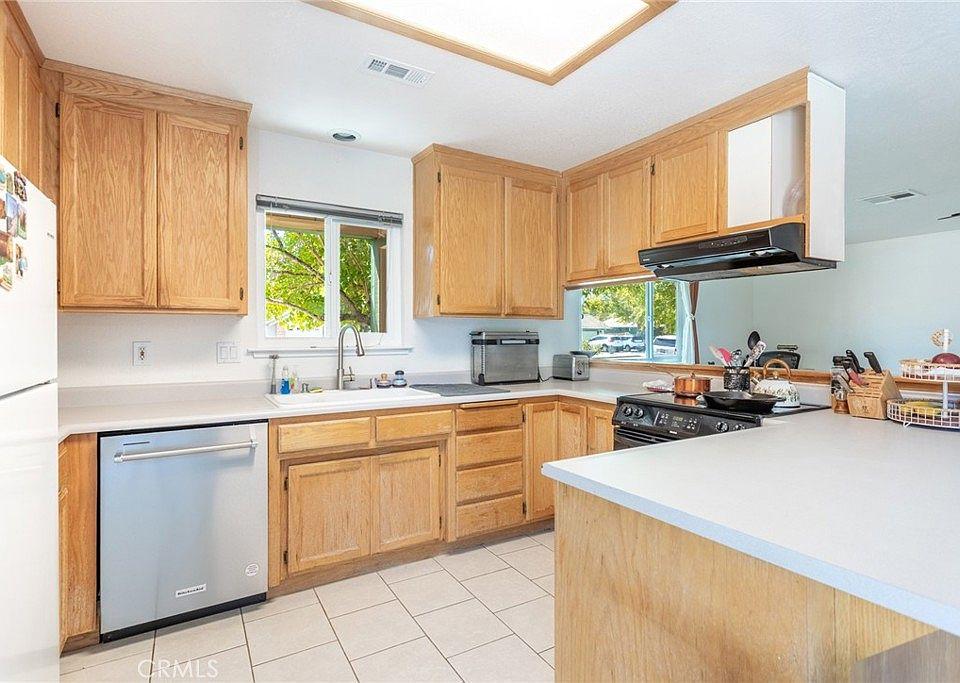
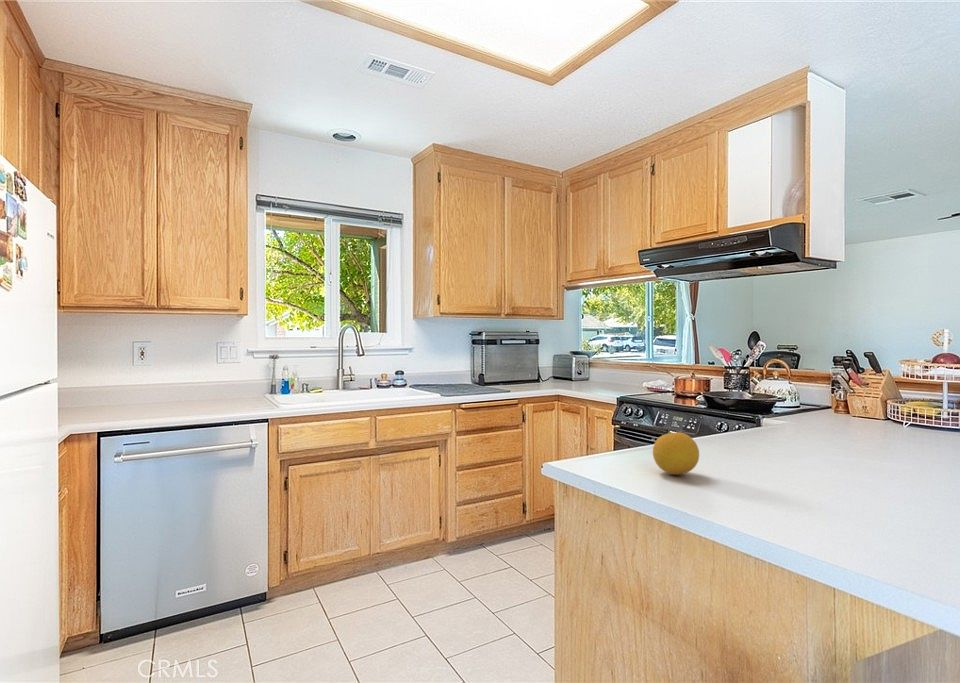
+ fruit (675, 453)
